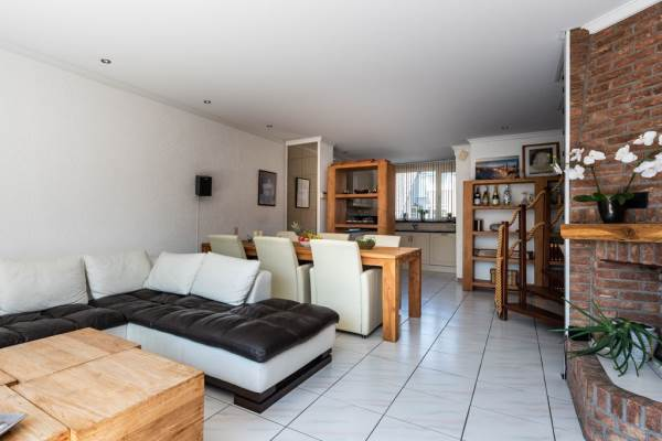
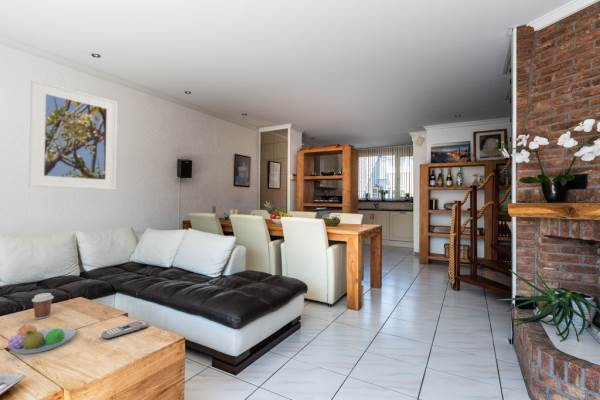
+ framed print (77, 139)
+ fruit bowl (43, 333)
+ coffee cup (42, 305)
+ remote control (125, 329)
